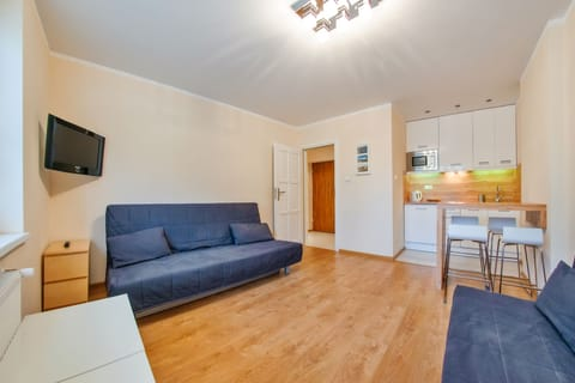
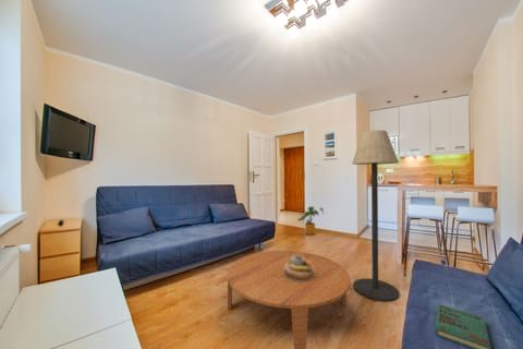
+ floor lamp (374, 210)
+ book (460, 325)
+ decorative bowl (299, 264)
+ coffee table (287, 287)
+ house plant (309, 220)
